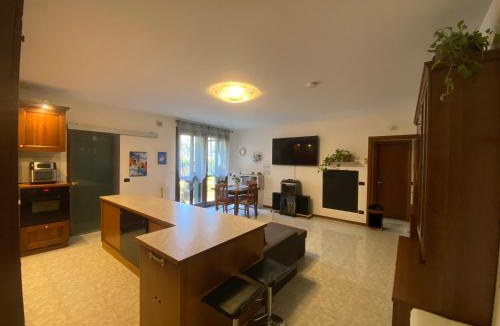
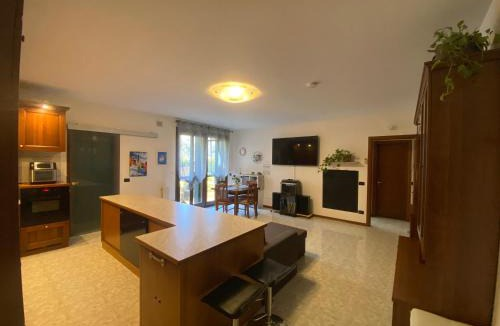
- trash can (375, 216)
